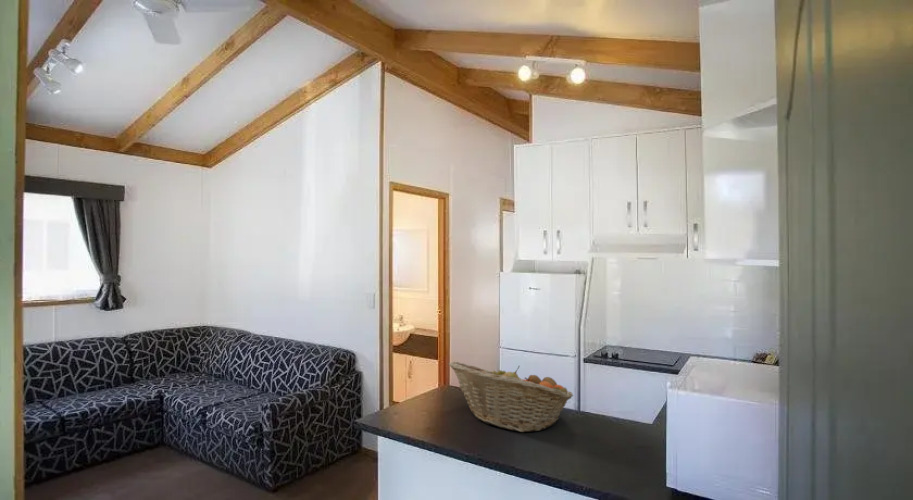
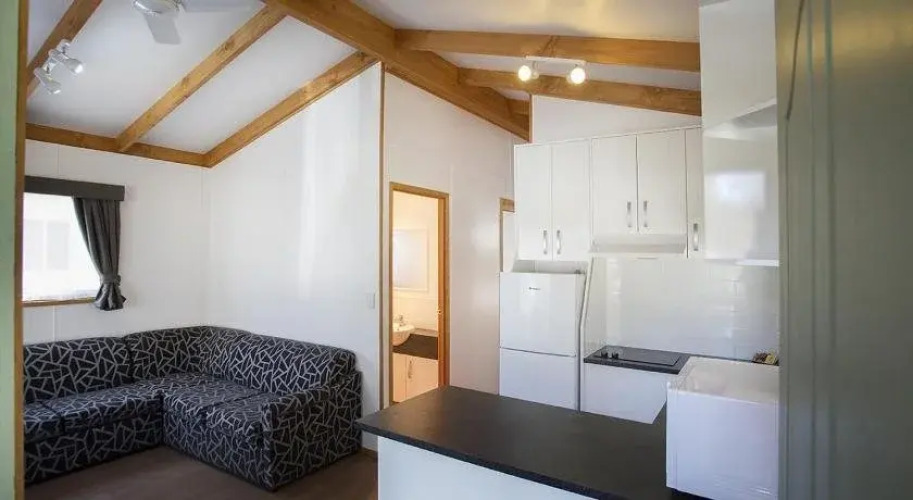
- fruit basket (508, 389)
